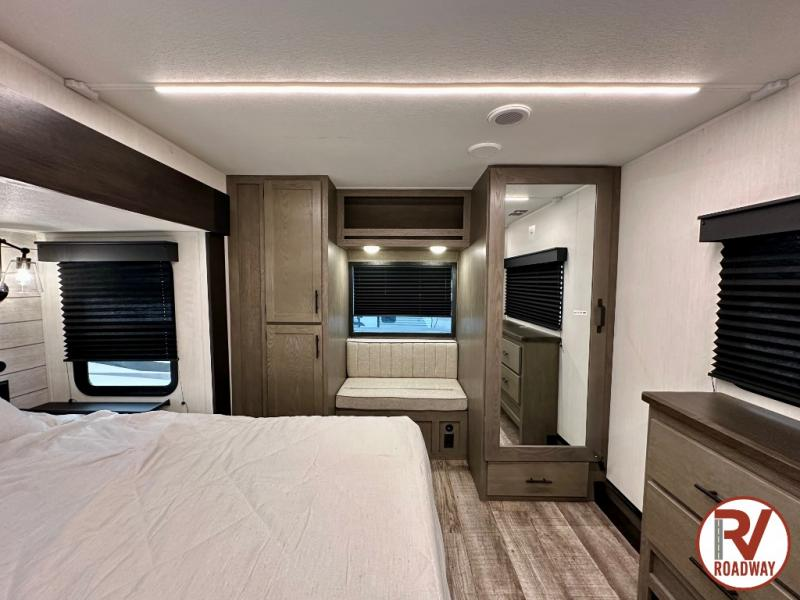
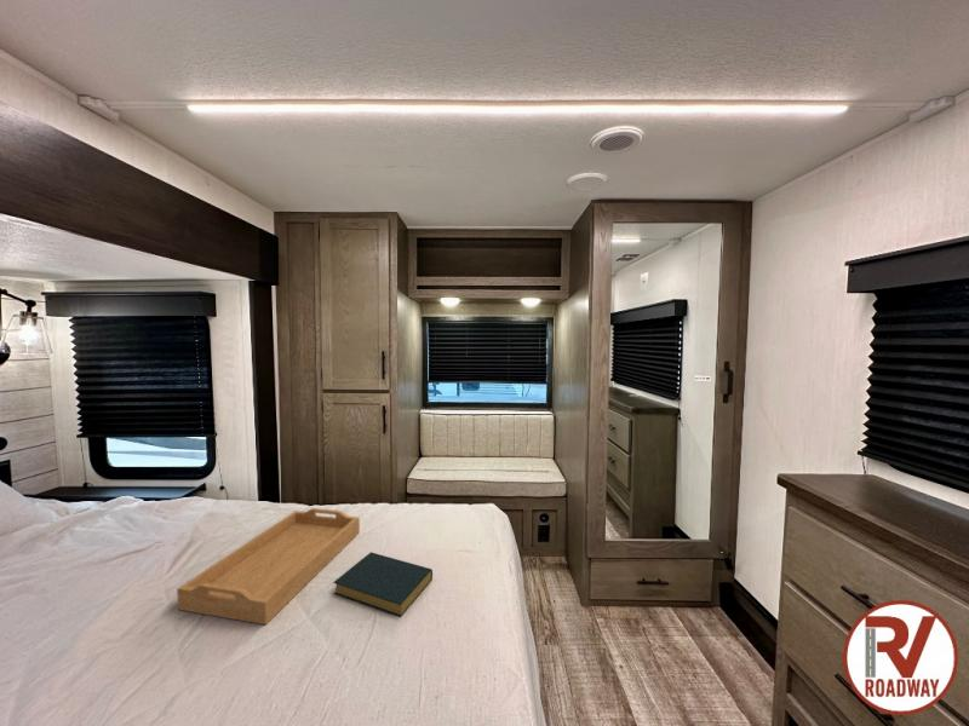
+ hardback book (384, 581)
+ serving tray (283, 553)
